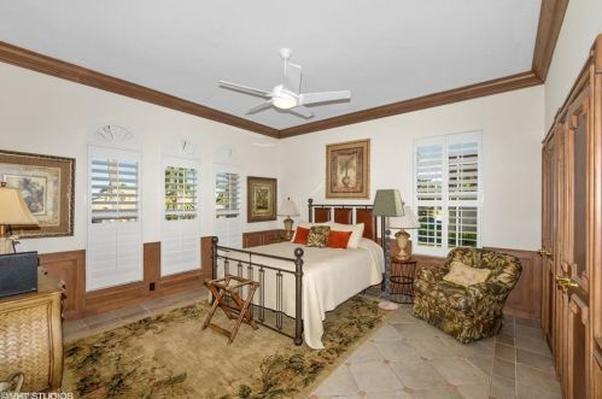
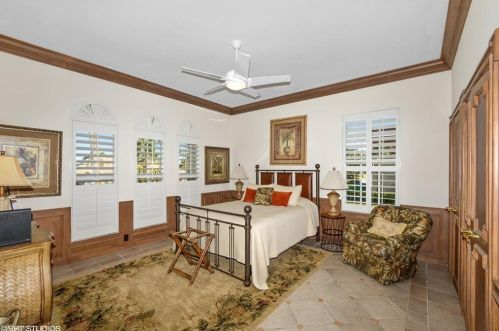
- floor lamp (387, 247)
